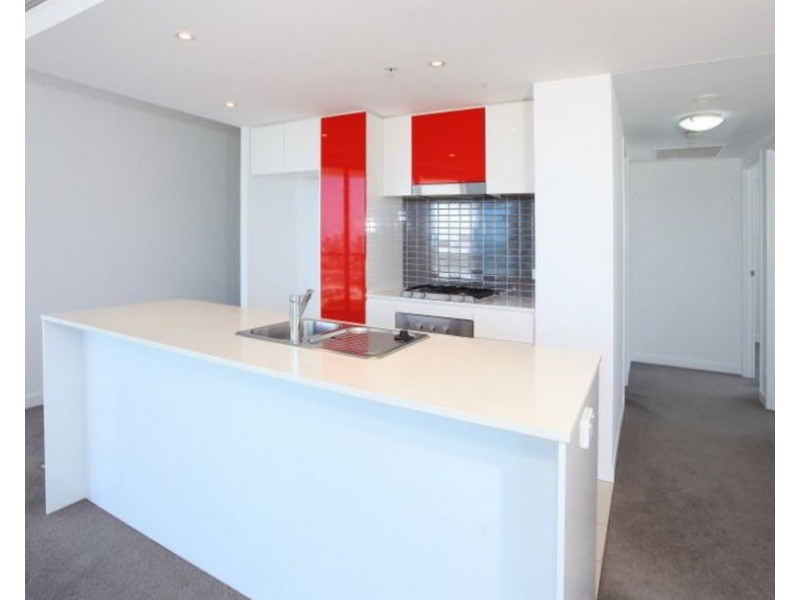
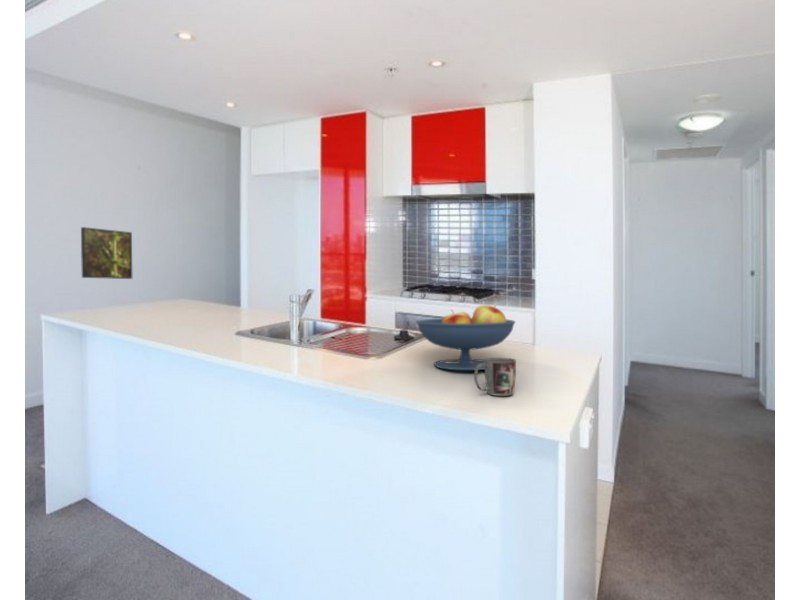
+ mug (494, 376)
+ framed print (107, 254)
+ fruit bowl (465, 335)
